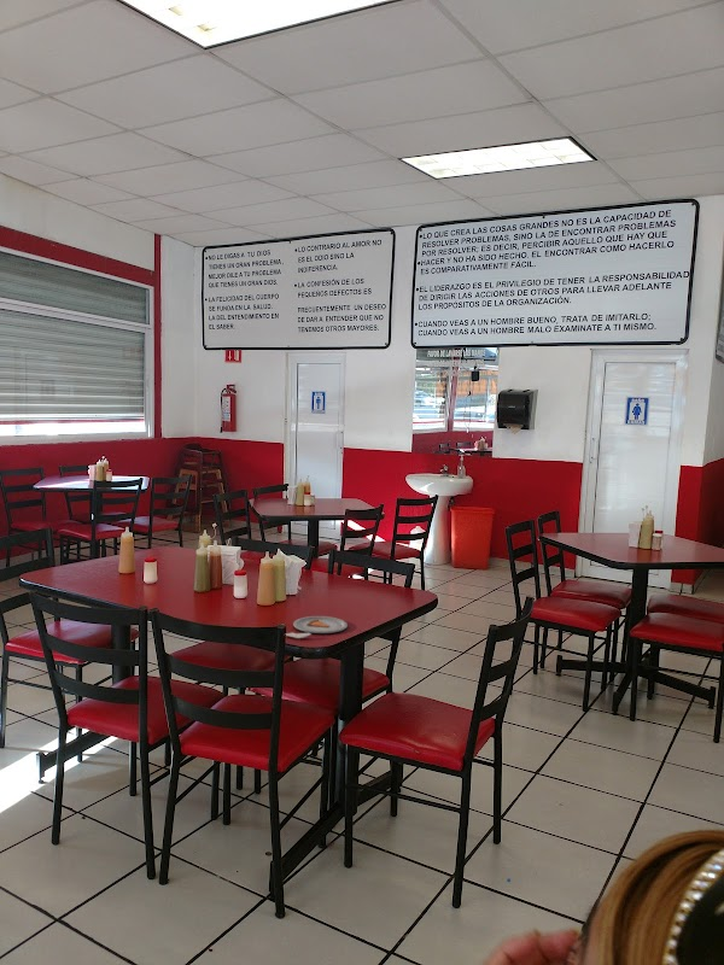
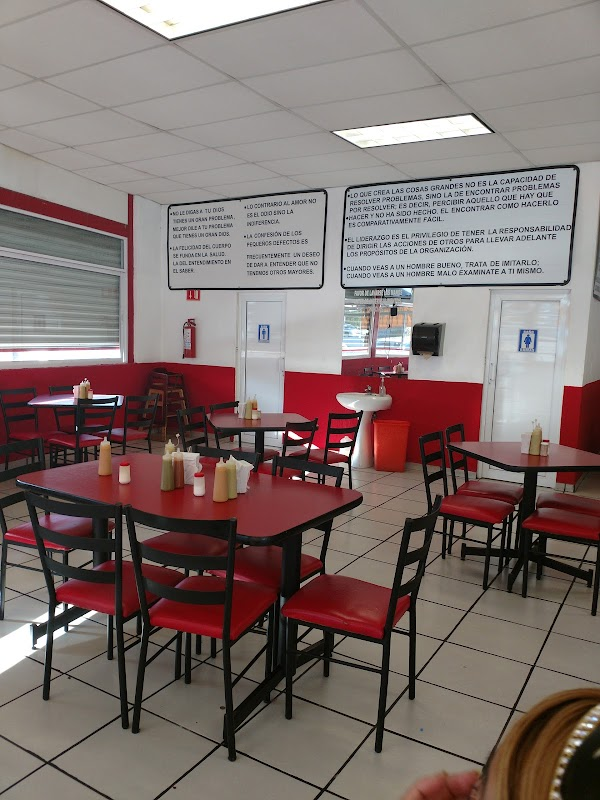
- dinner plate (314, 626)
